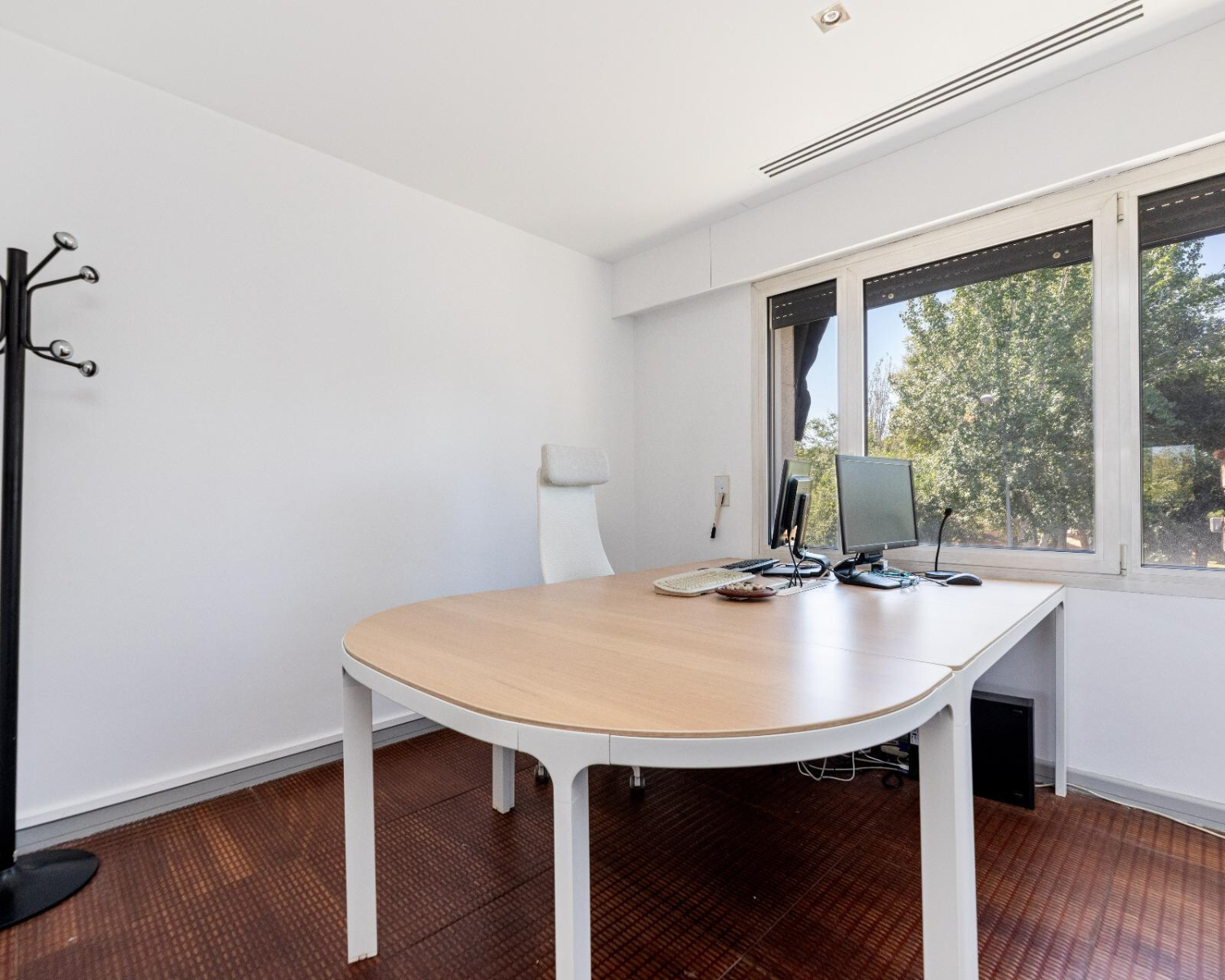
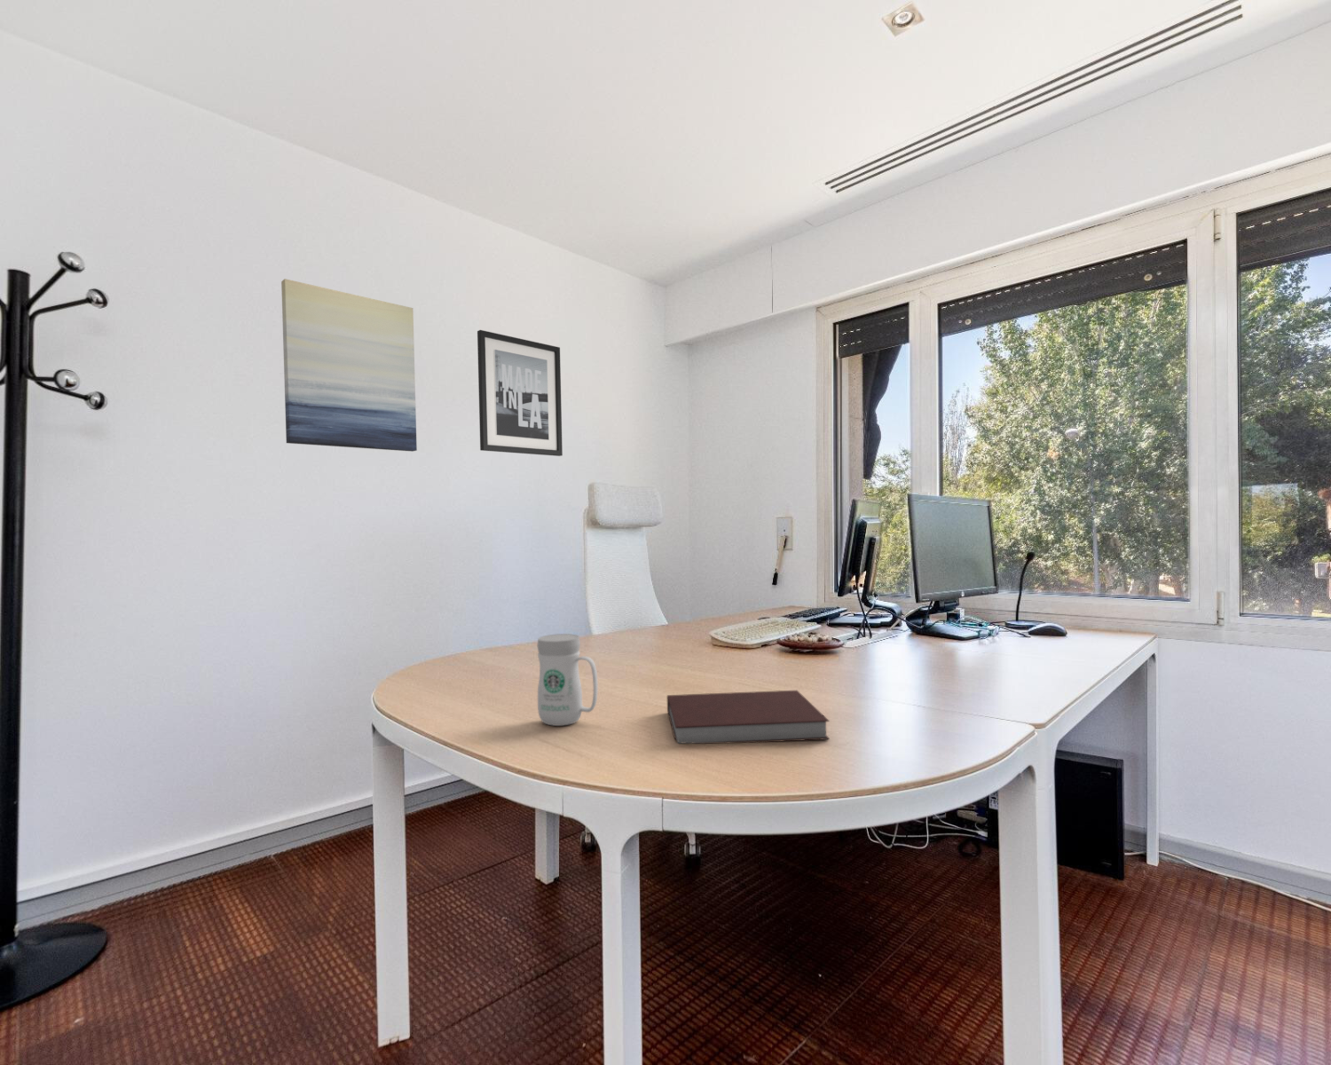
+ wall art (522, 396)
+ notebook (742, 715)
+ wall art (353, 371)
+ mug (567, 679)
